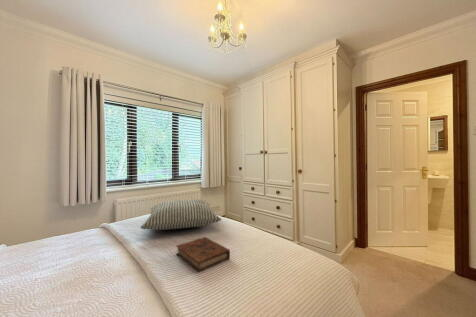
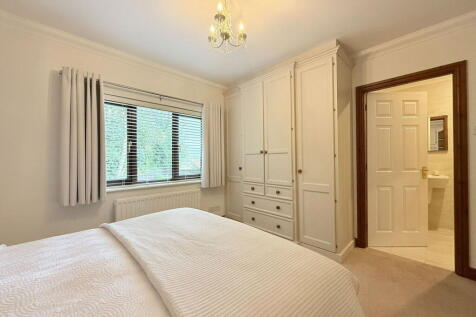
- pillow (182, 213)
- book (202, 252)
